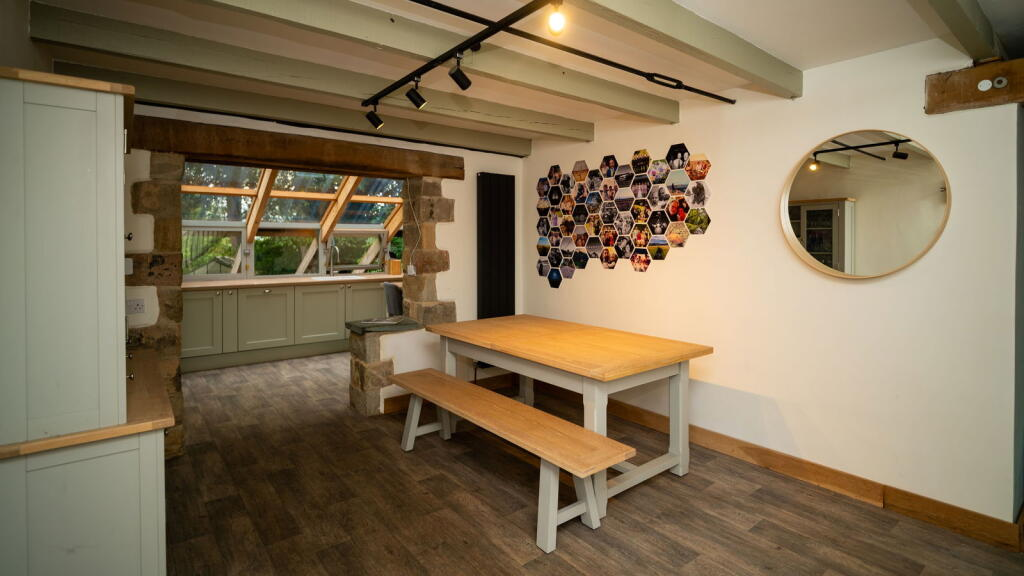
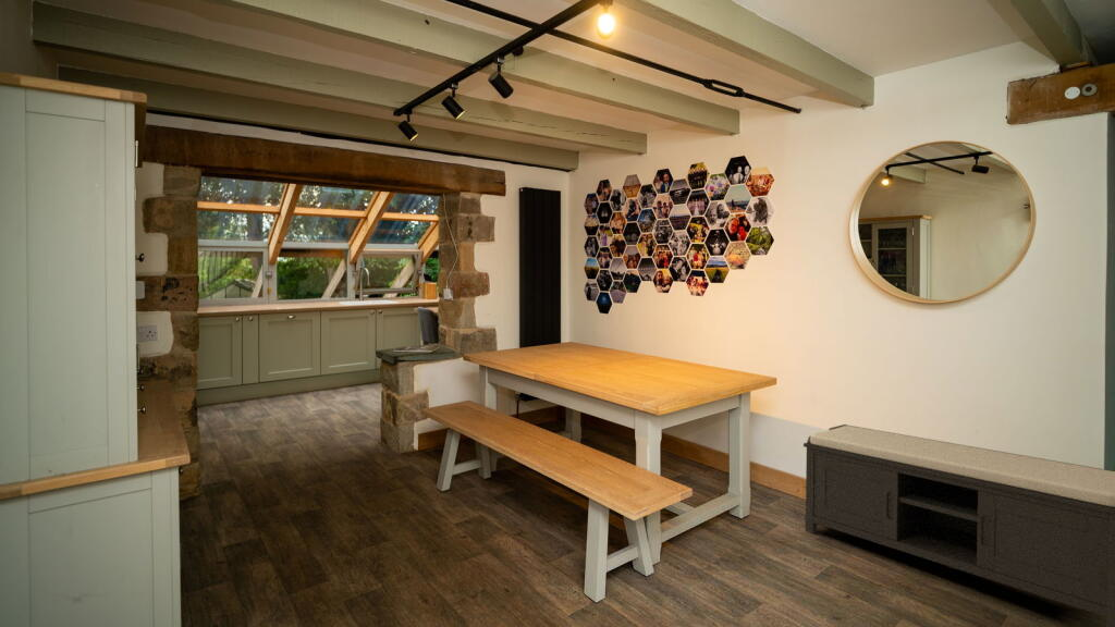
+ bench (952, 508)
